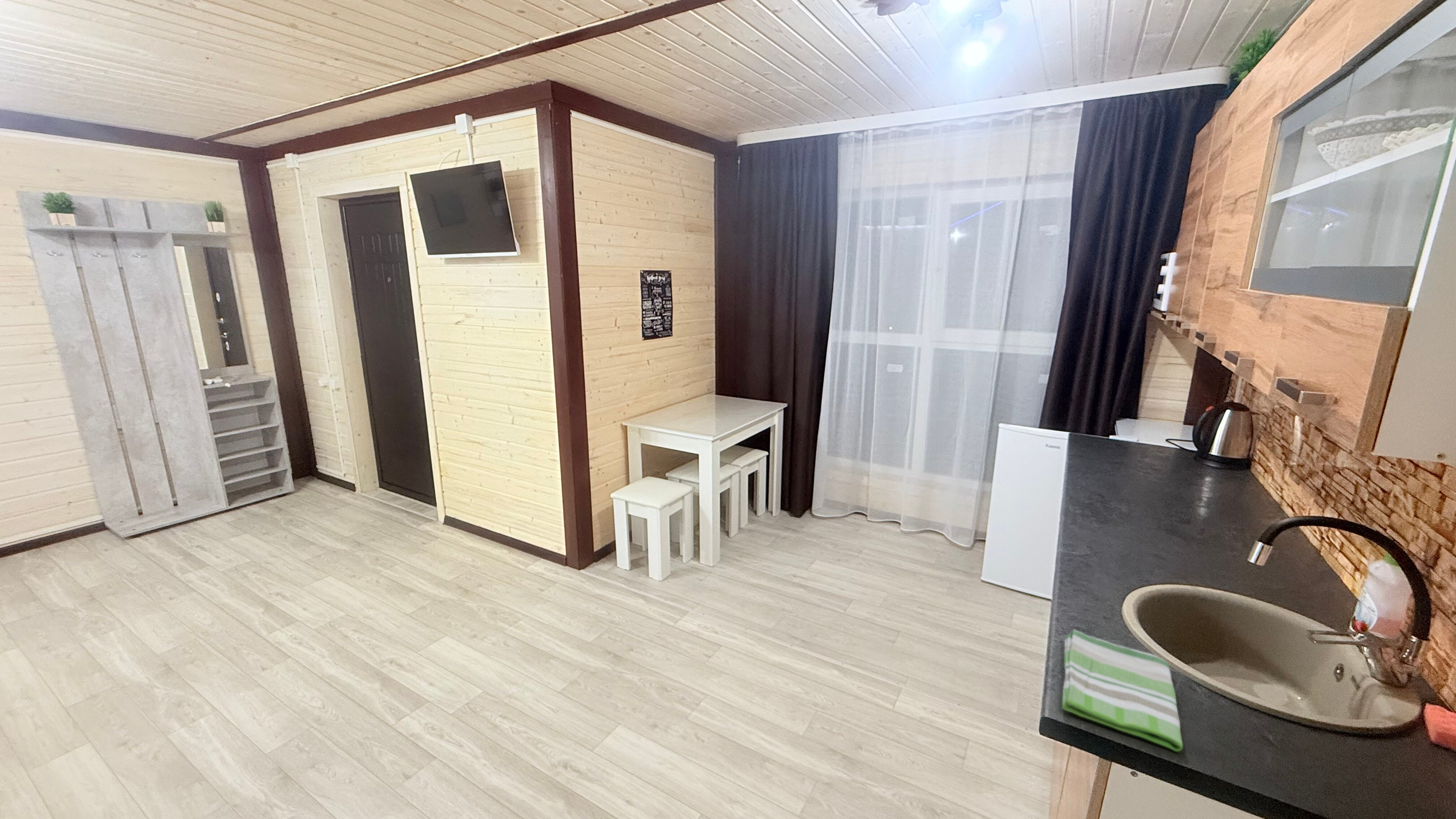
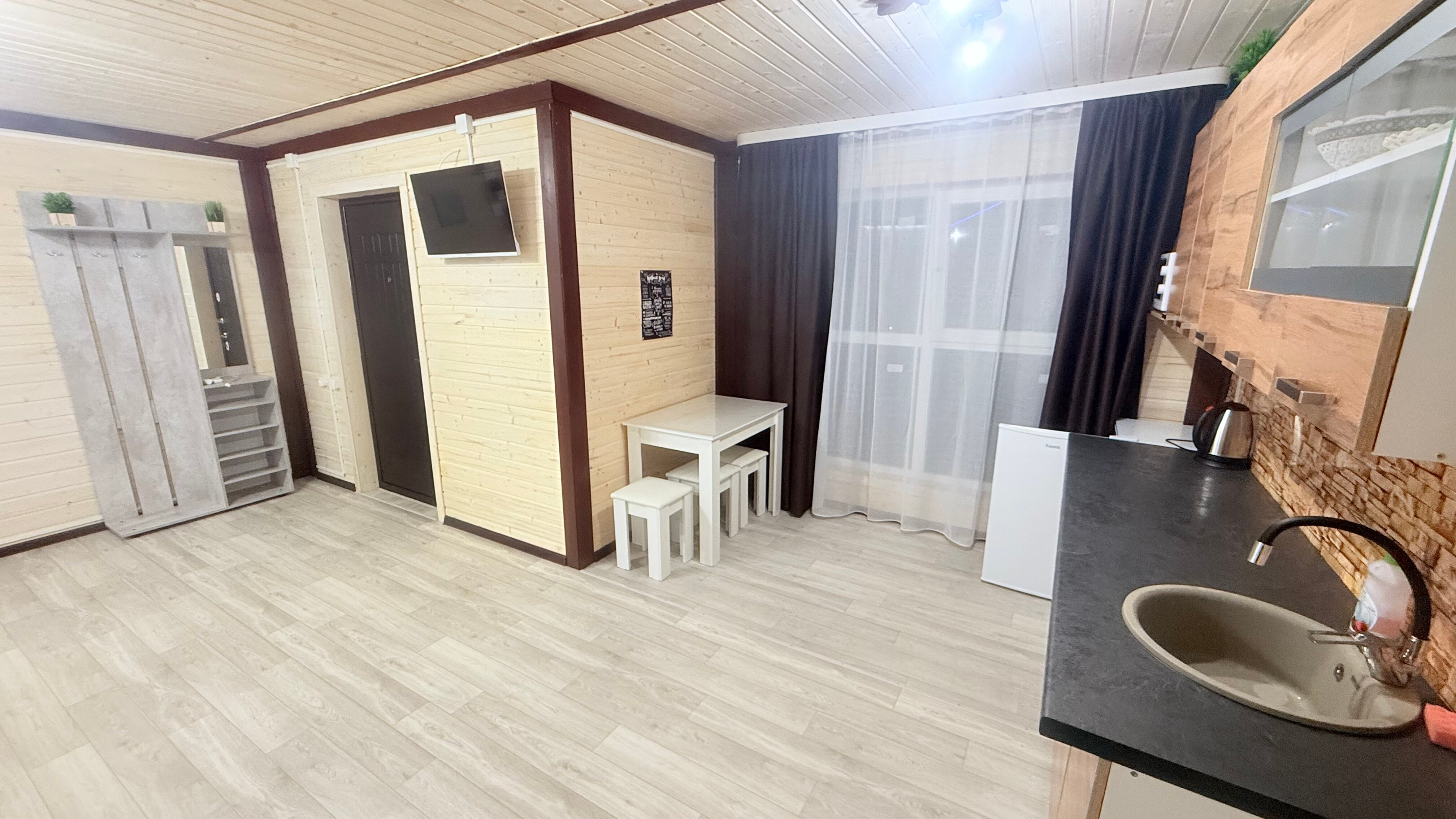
- dish towel (1118, 682)
